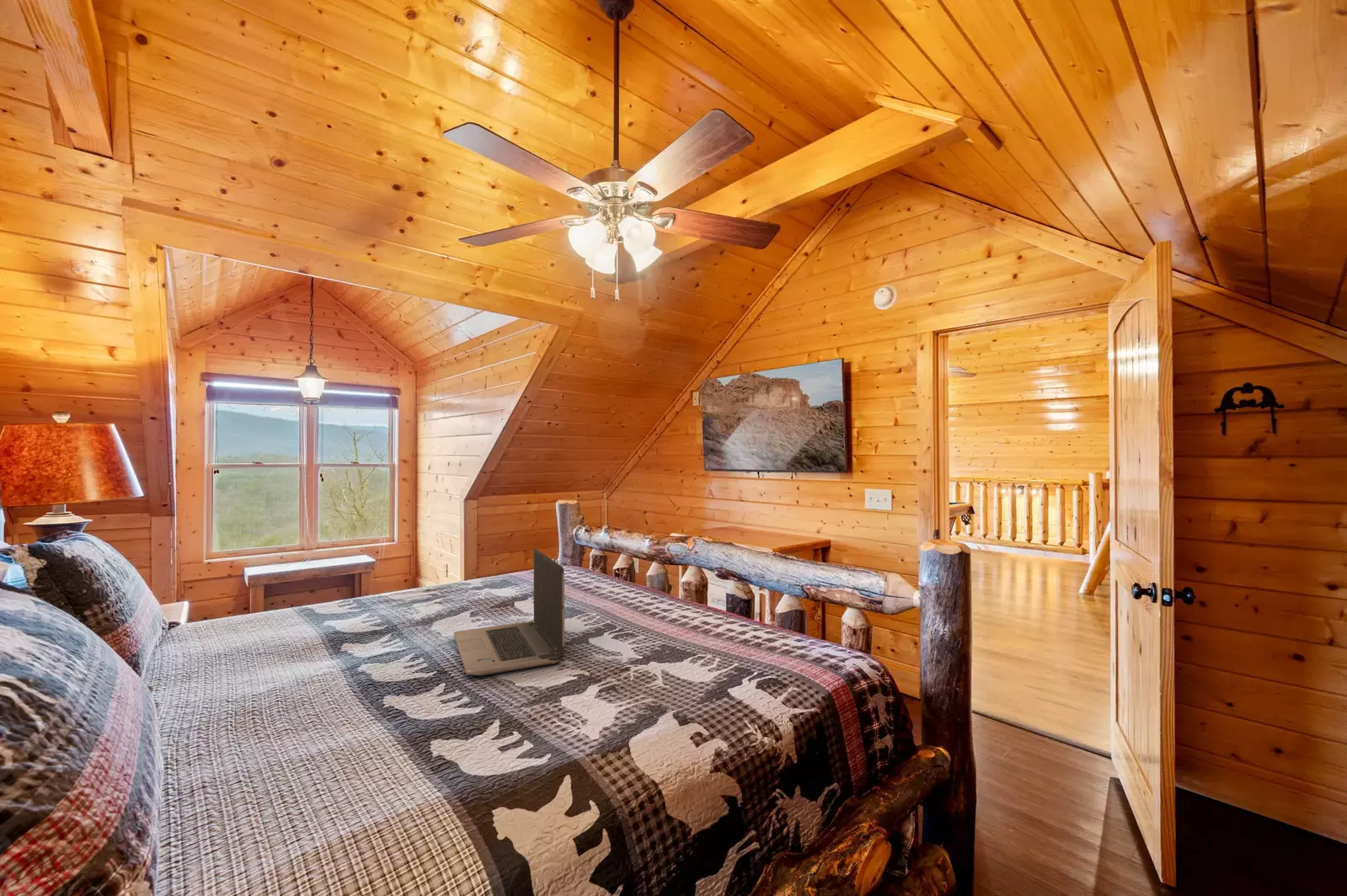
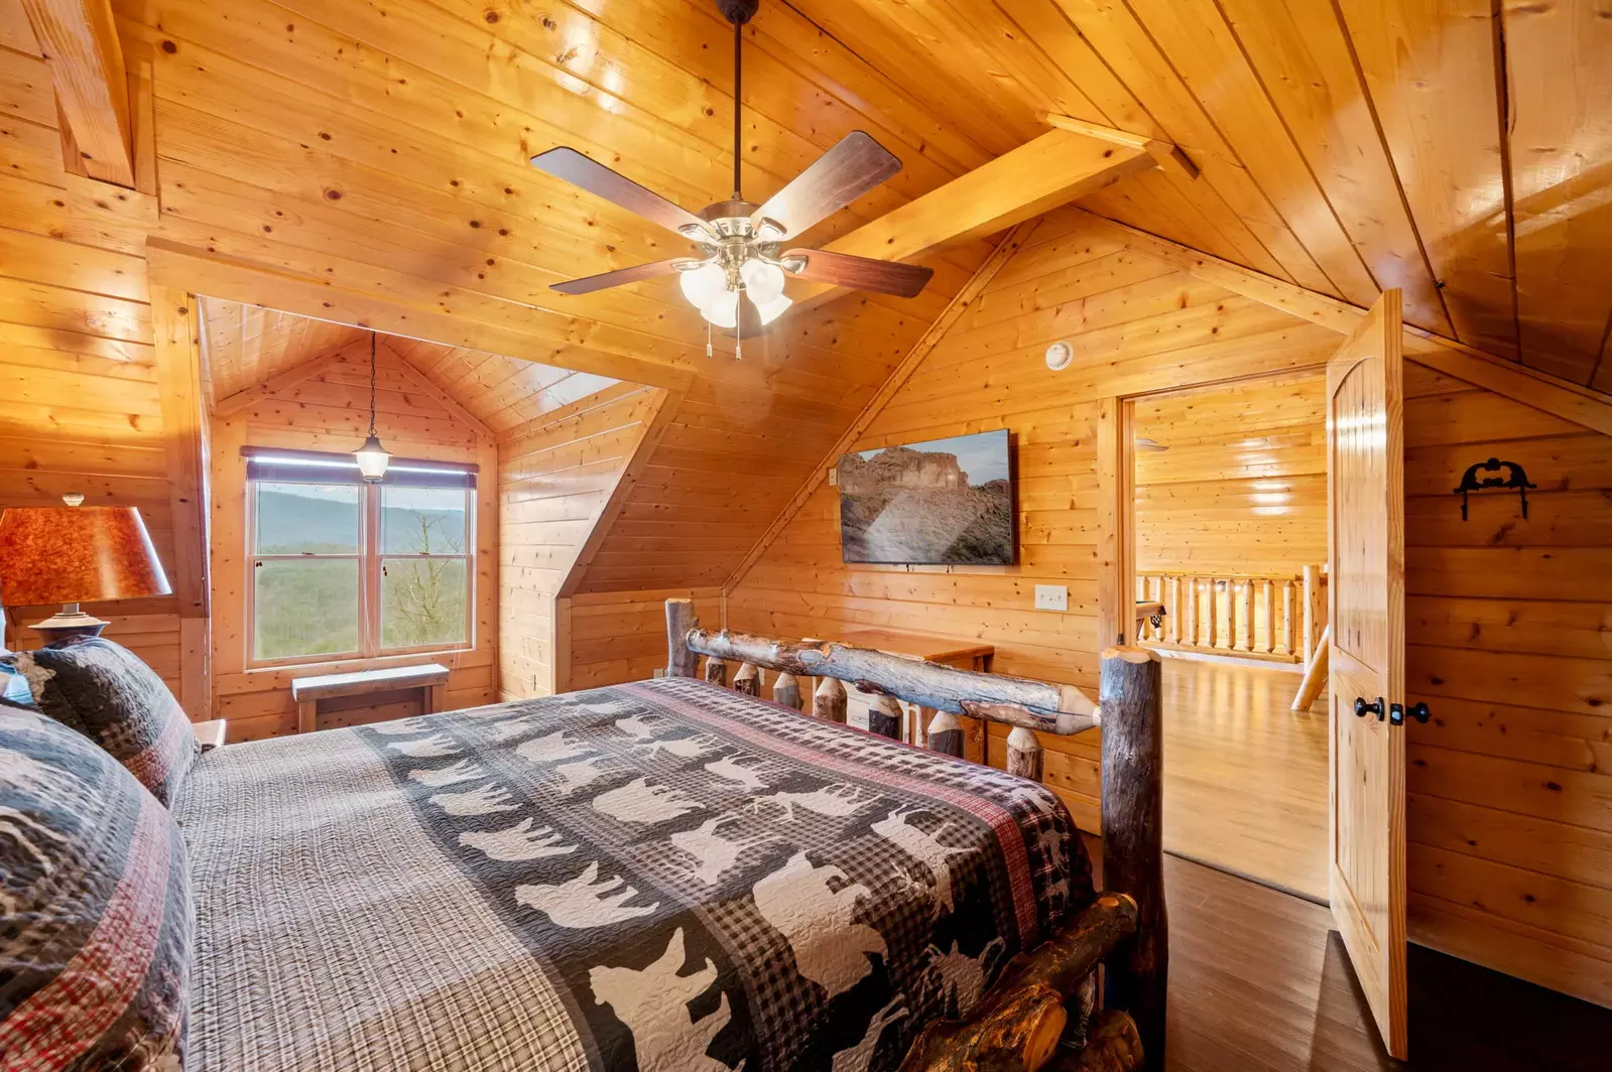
- laptop computer (506, 624)
